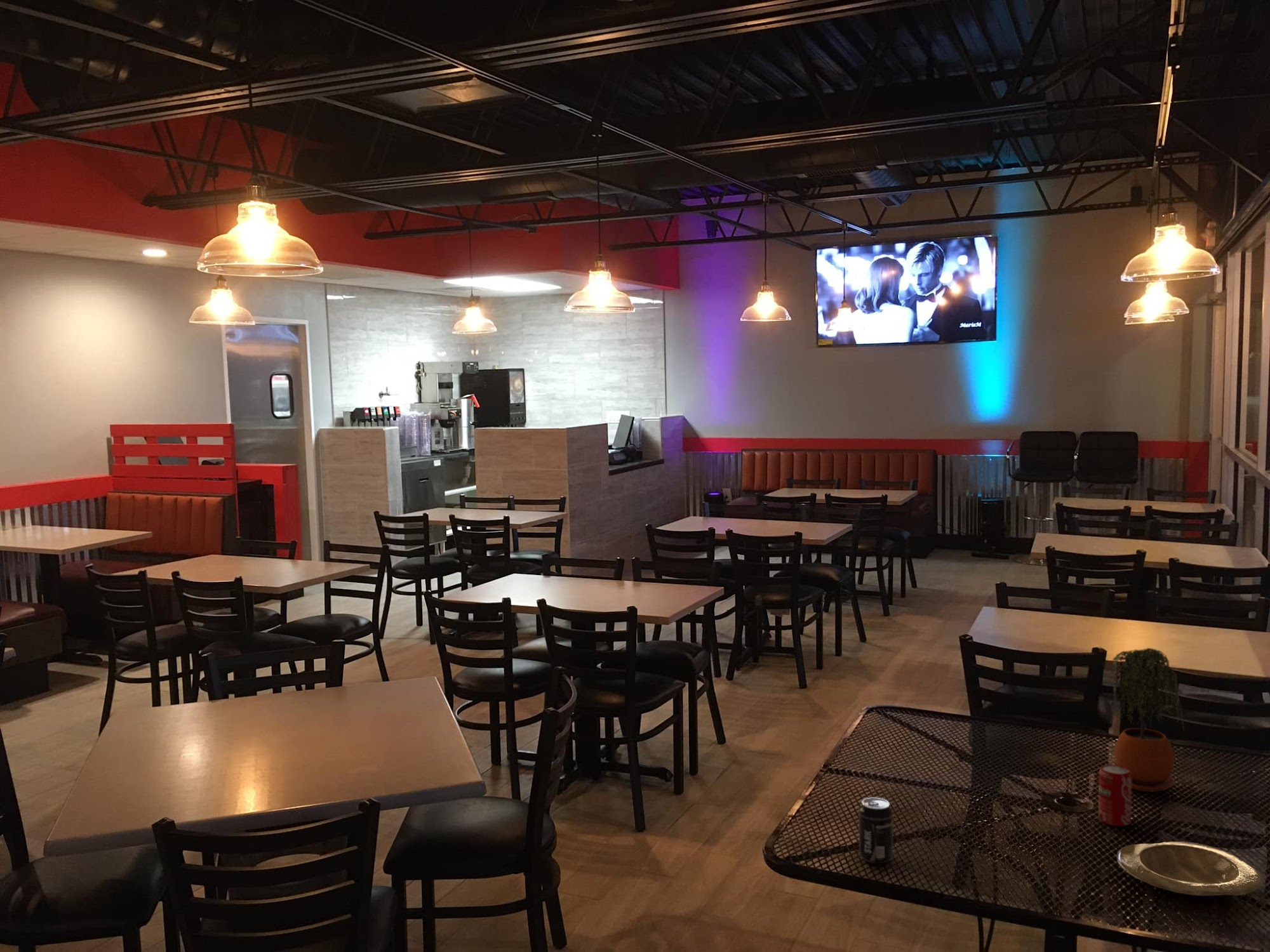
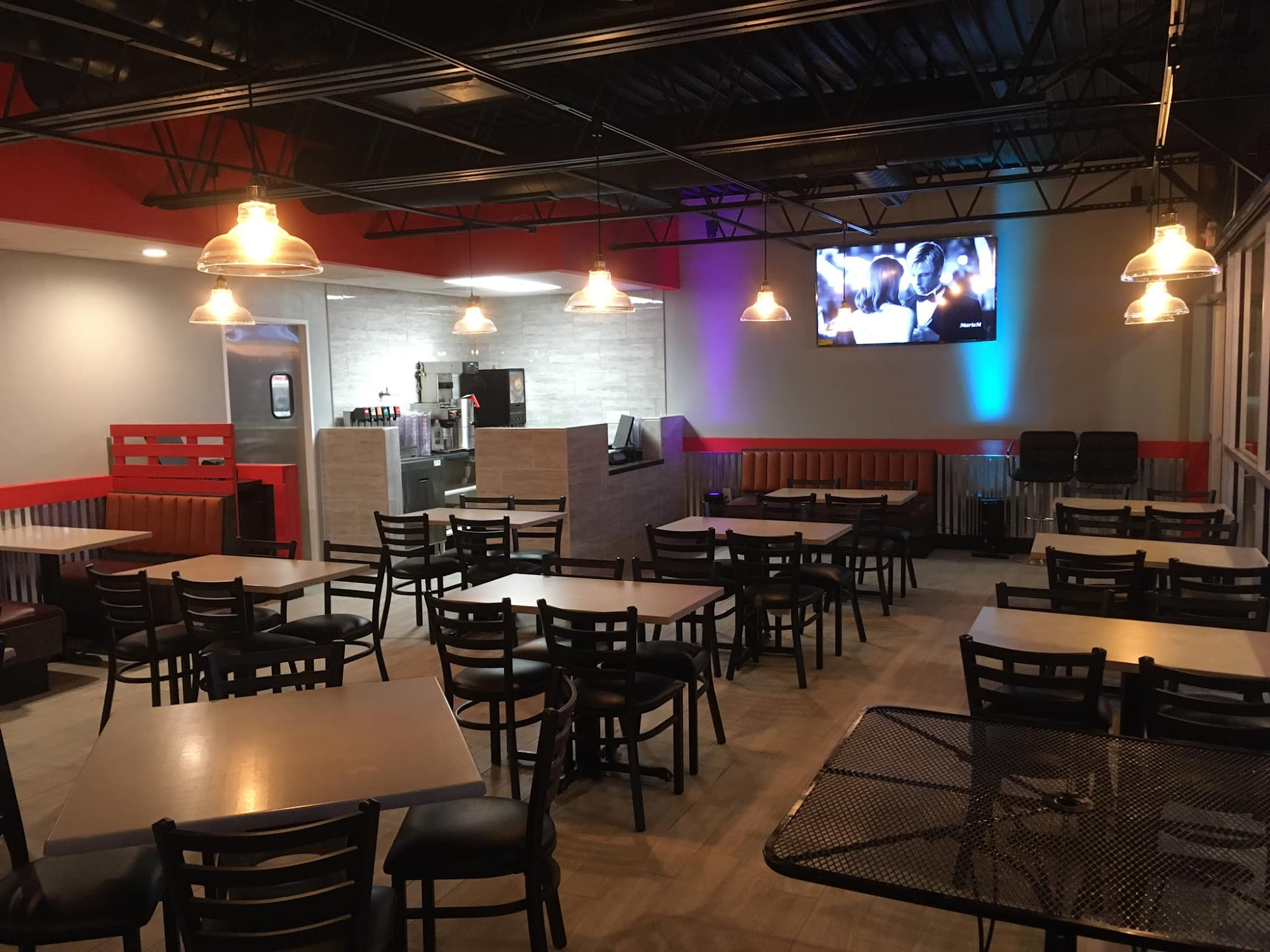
- beverage can (1114, 795)
- potted plant (1147, 718)
- beverage can (876, 831)
- plate (1187, 875)
